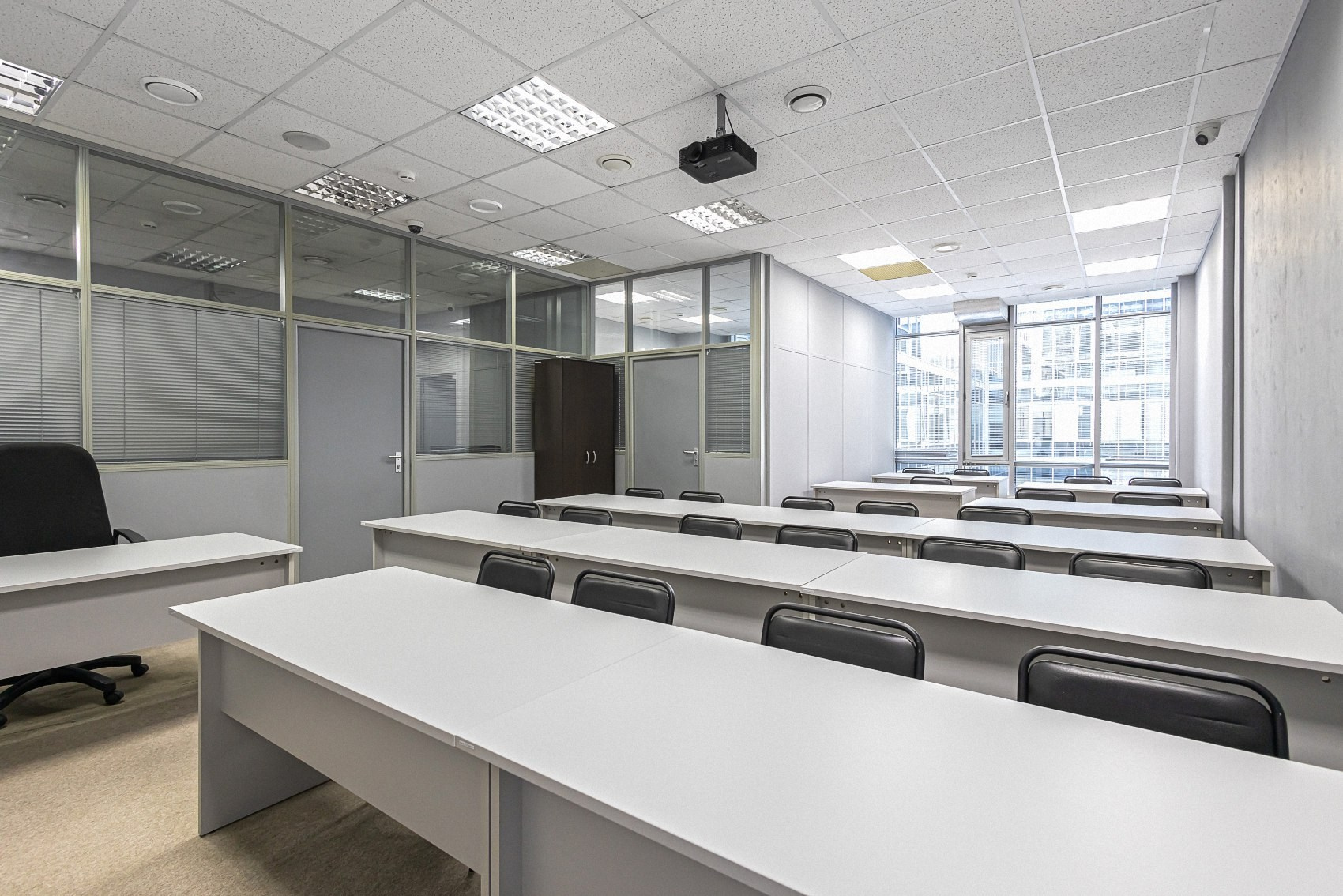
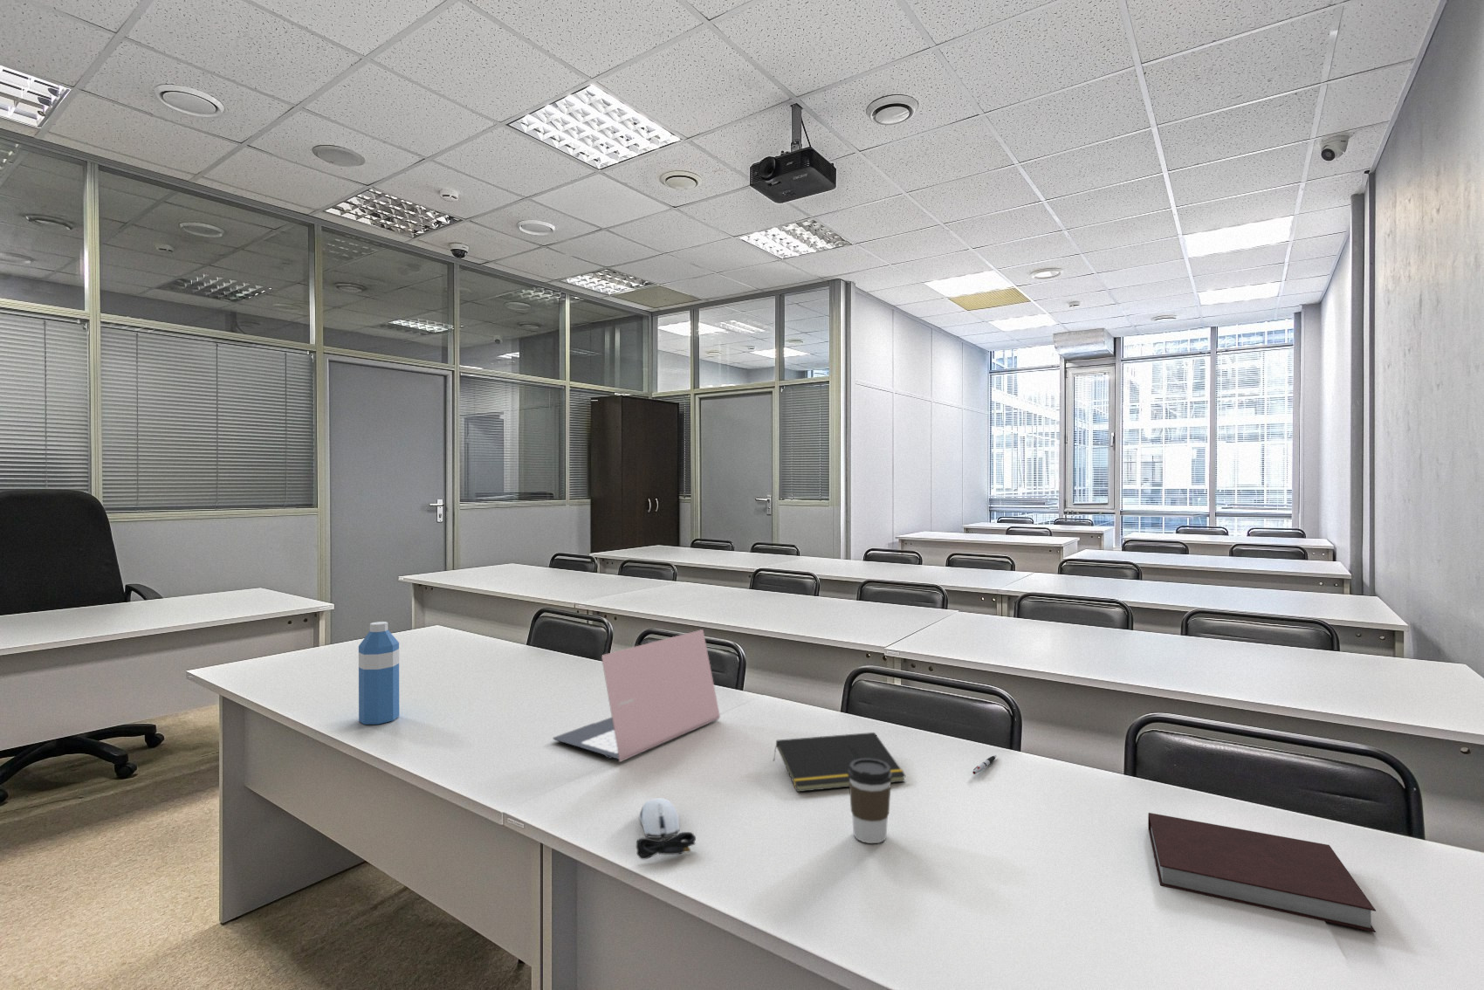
+ pen (985, 763)
+ laptop (639, 684)
+ computer mouse (659, 822)
+ notebook (1246, 864)
+ water bottle (379, 671)
+ coffee cup (870, 801)
+ notepad (838, 759)
